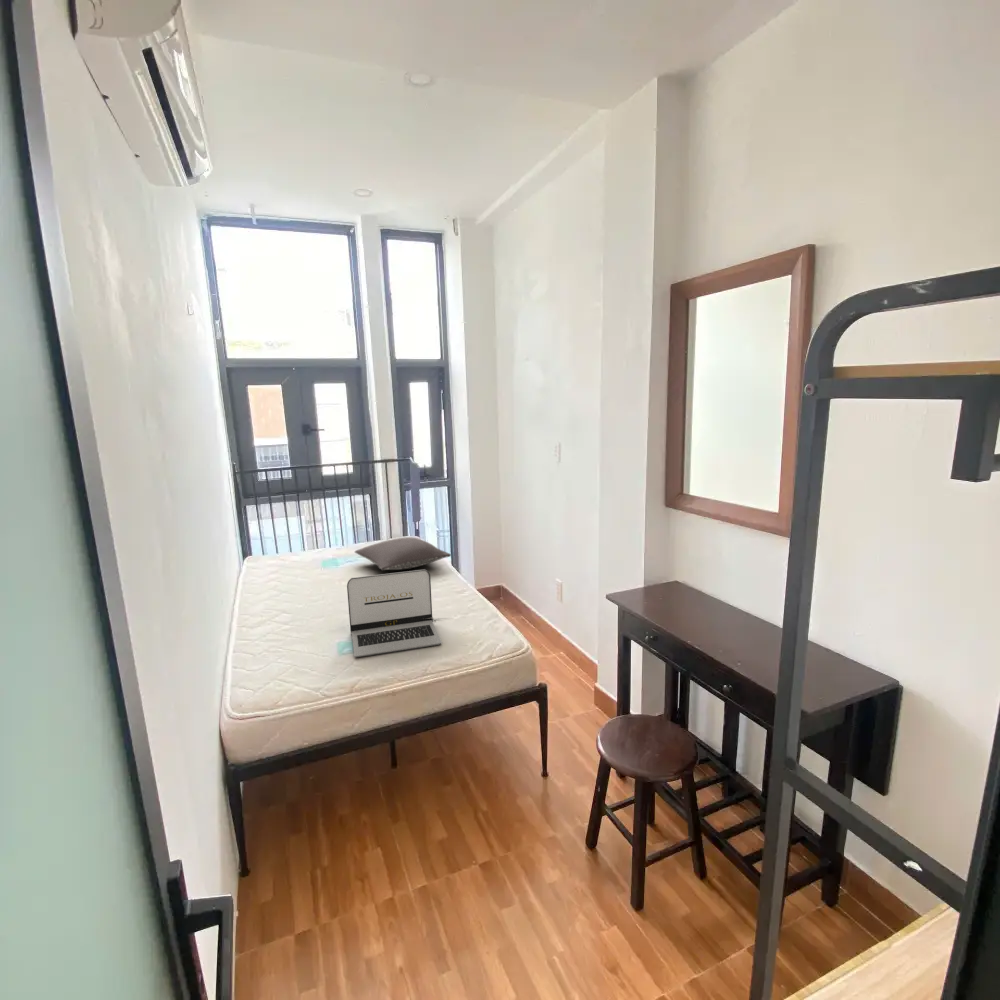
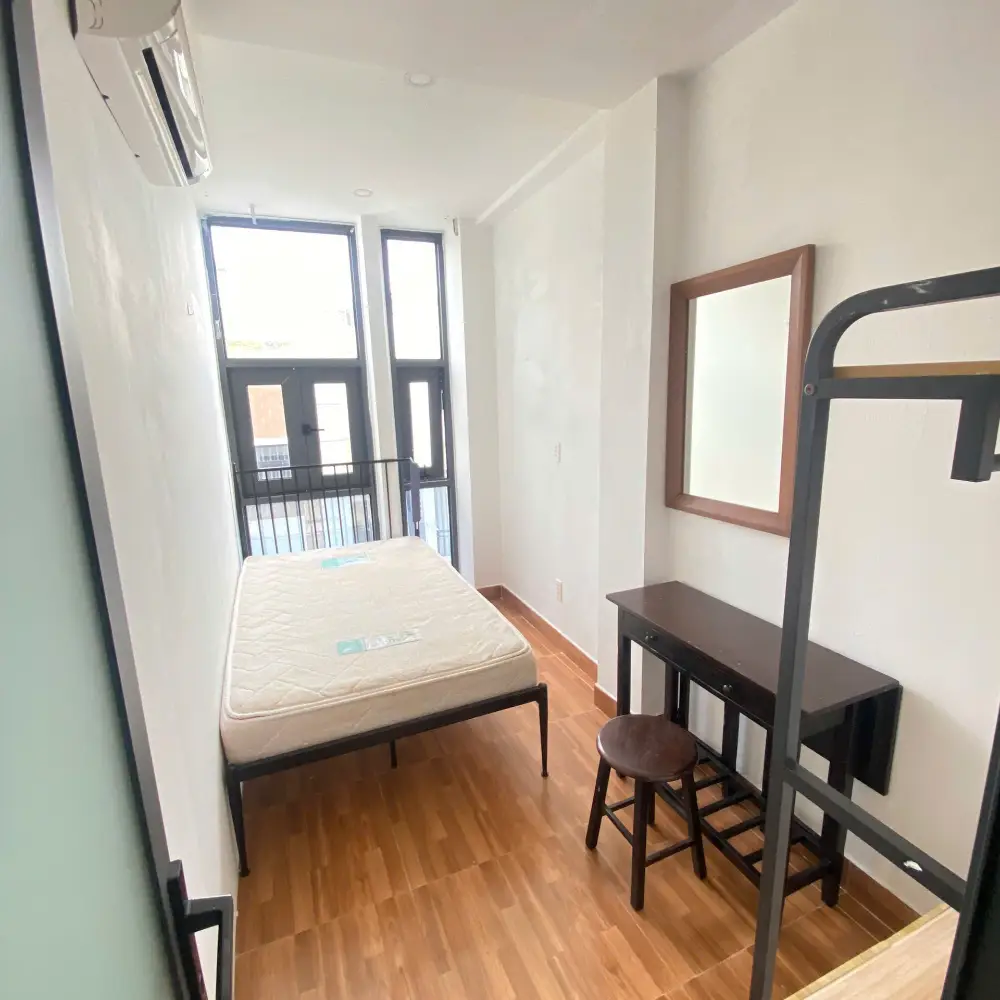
- pillow (401, 553)
- laptop (393, 610)
